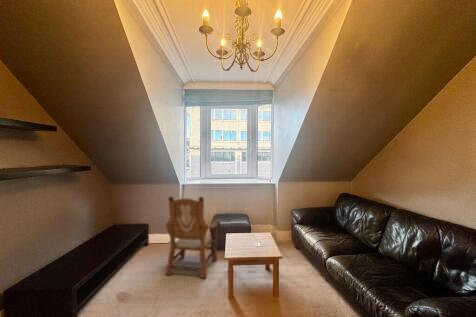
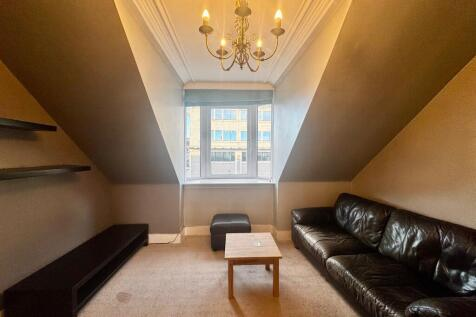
- armchair (192, 230)
